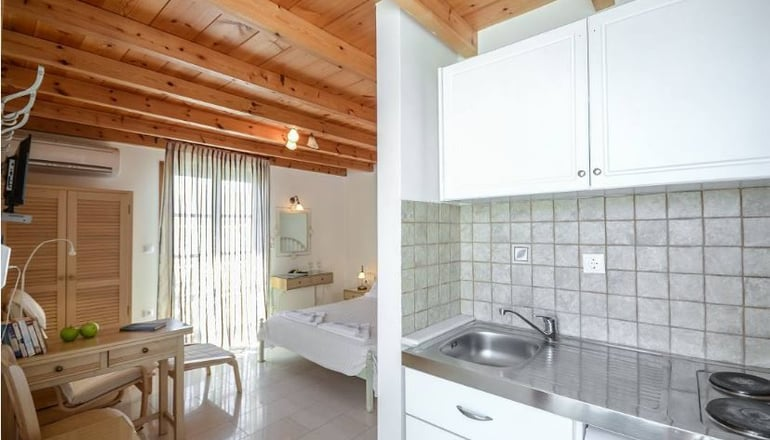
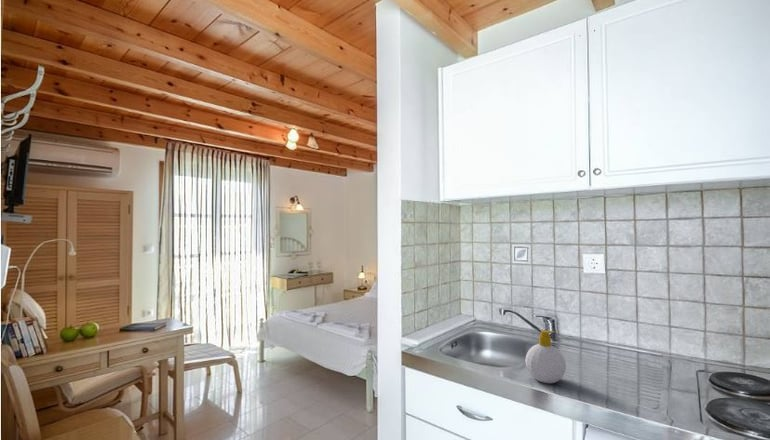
+ soap bottle (545, 355)
